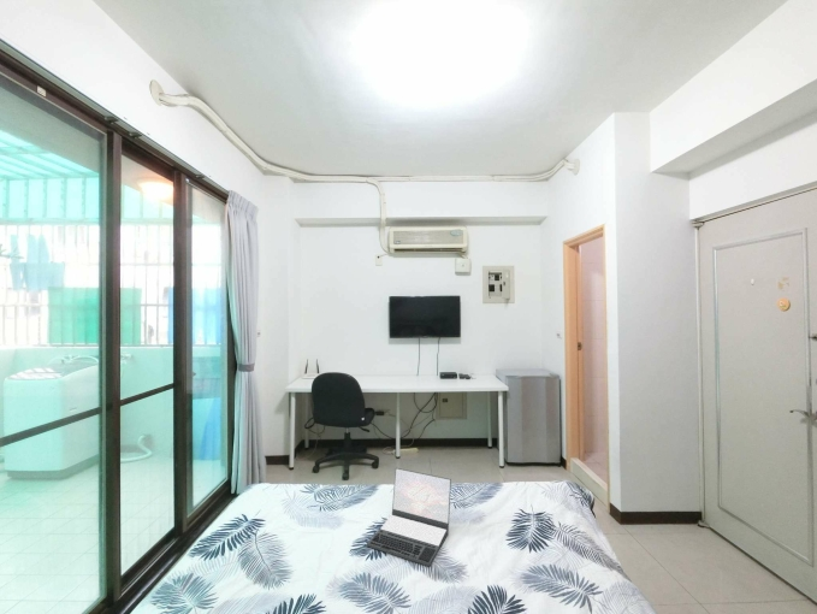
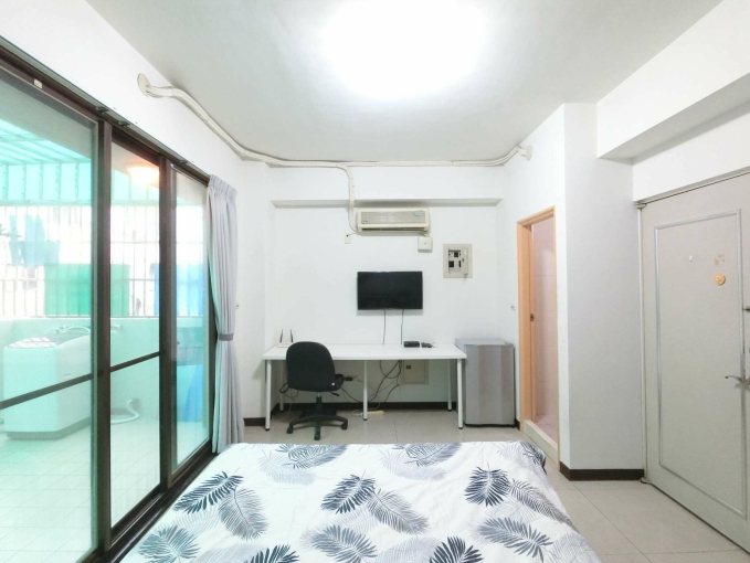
- laptop (410, 510)
